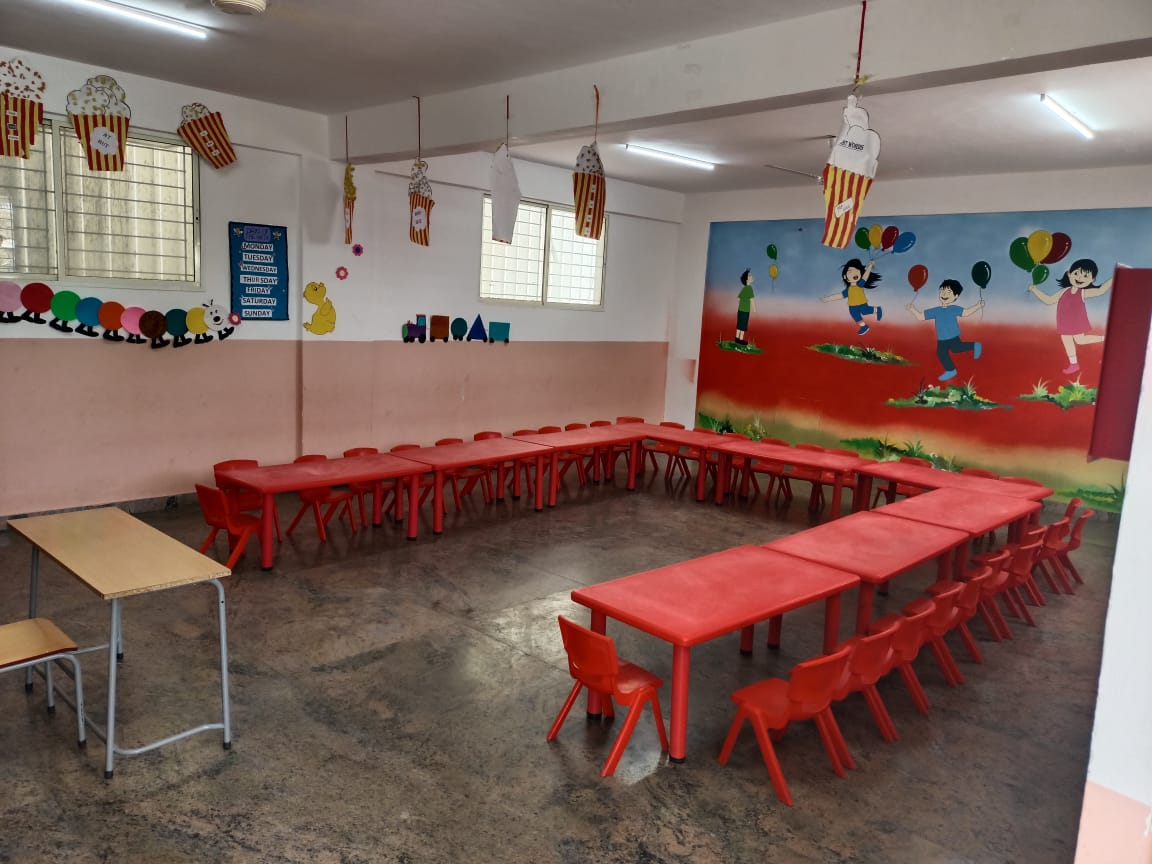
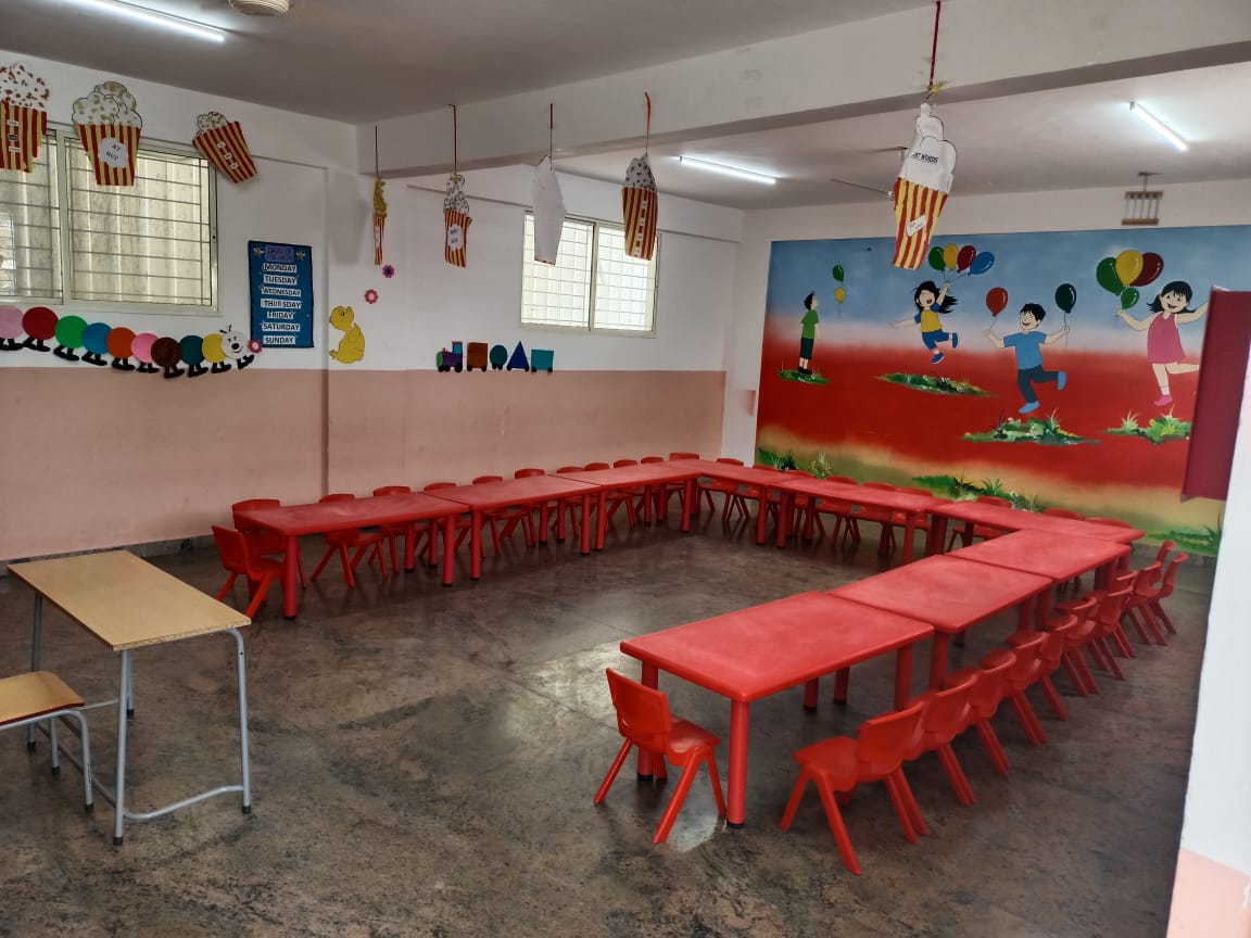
+ wind chime (1142, 199)
